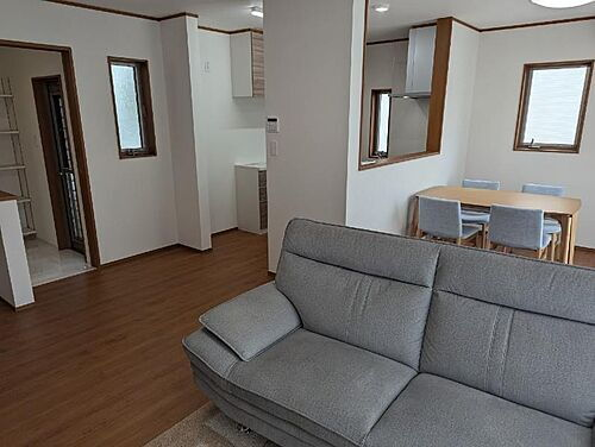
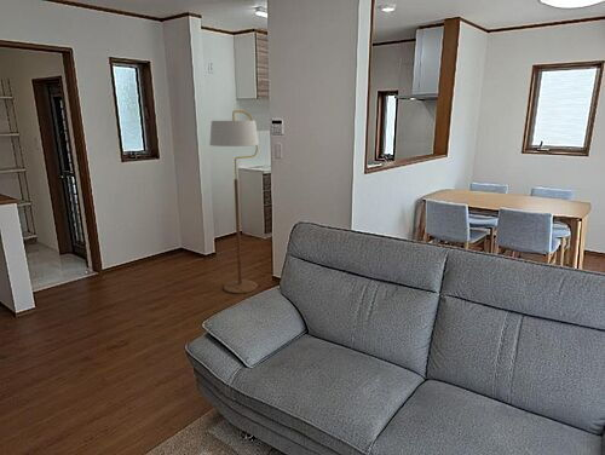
+ floor lamp (237, 202)
